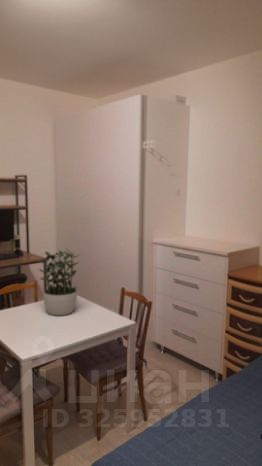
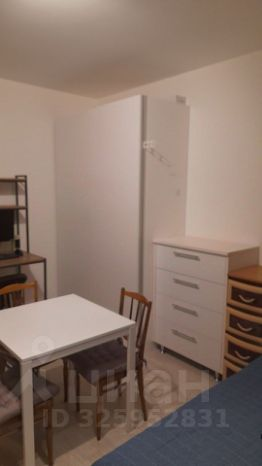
- potted plant (59, 280)
